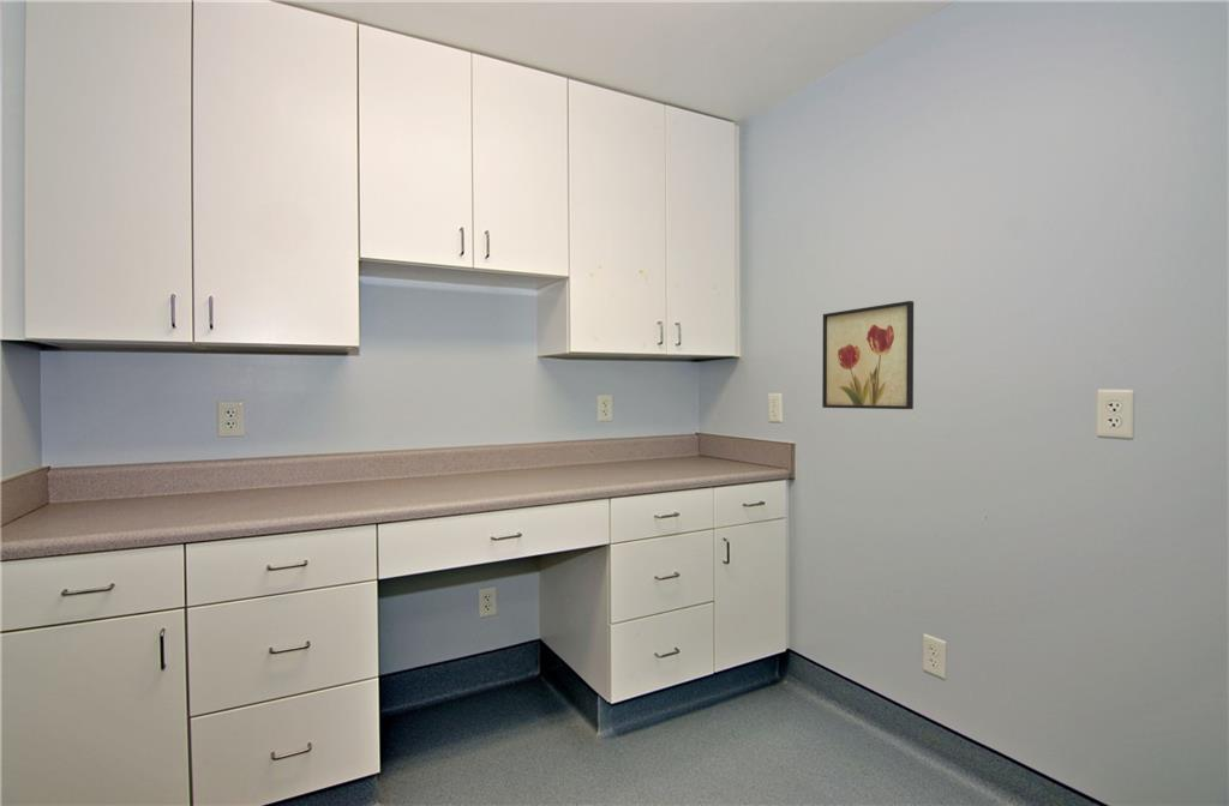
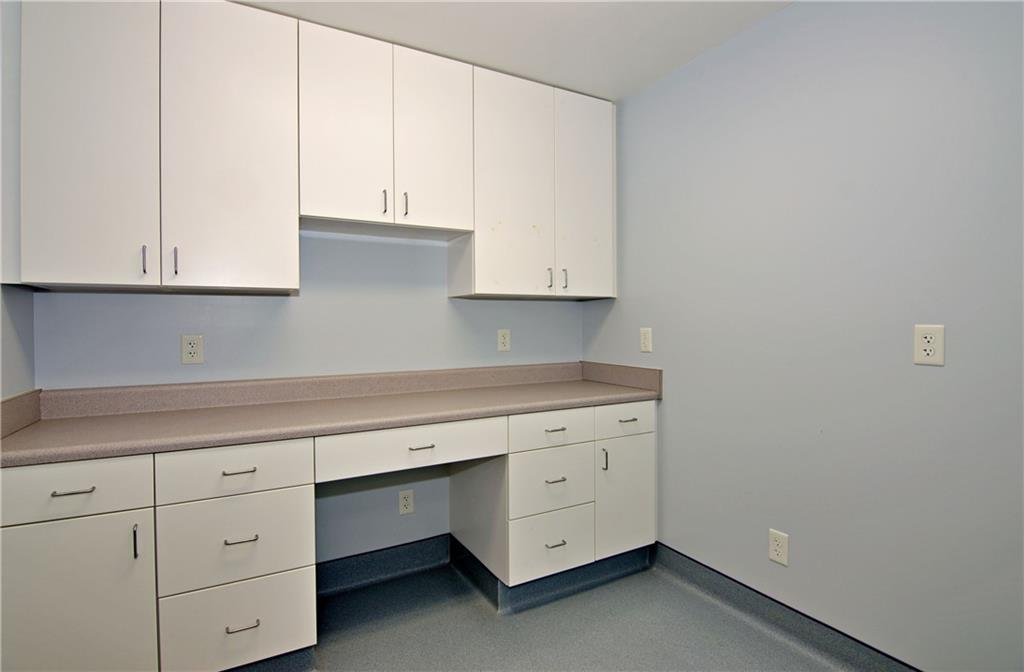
- wall art (865, 357)
